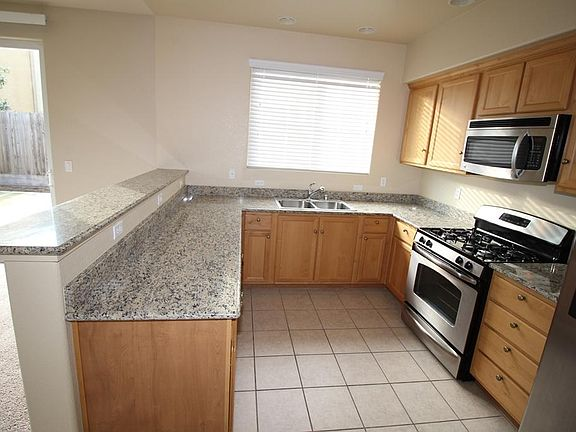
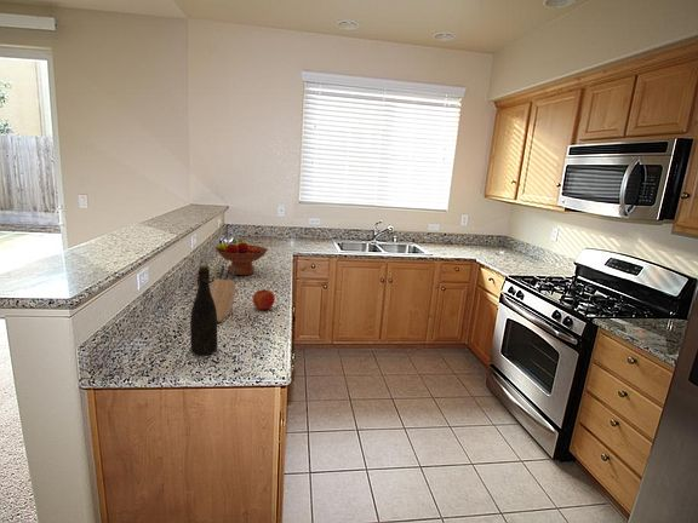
+ fruit bowl (241, 255)
+ knife block (221, 291)
+ fruit (263, 298)
+ bottle (204, 309)
